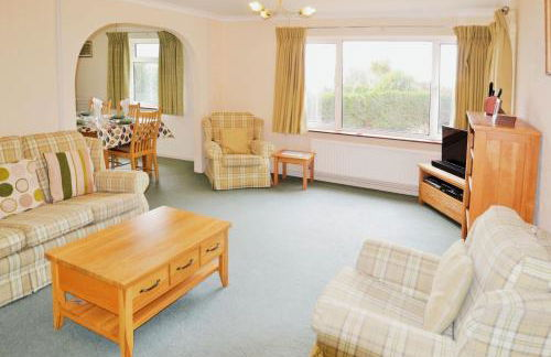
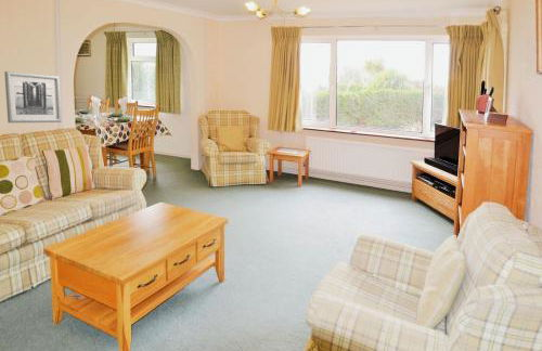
+ wall art (35, 98)
